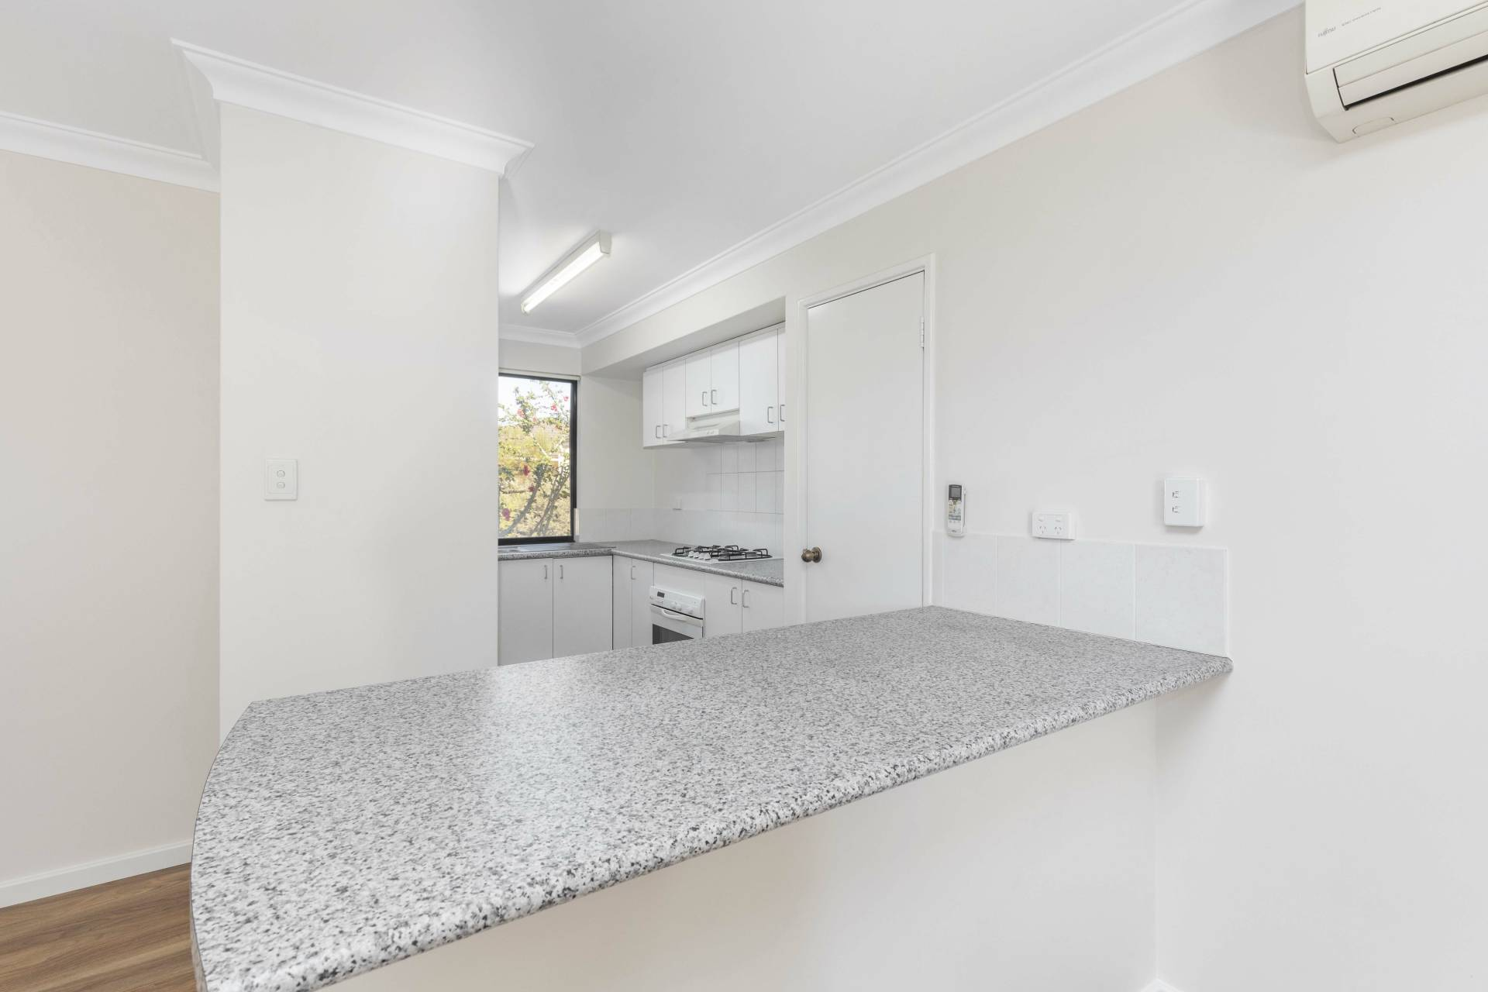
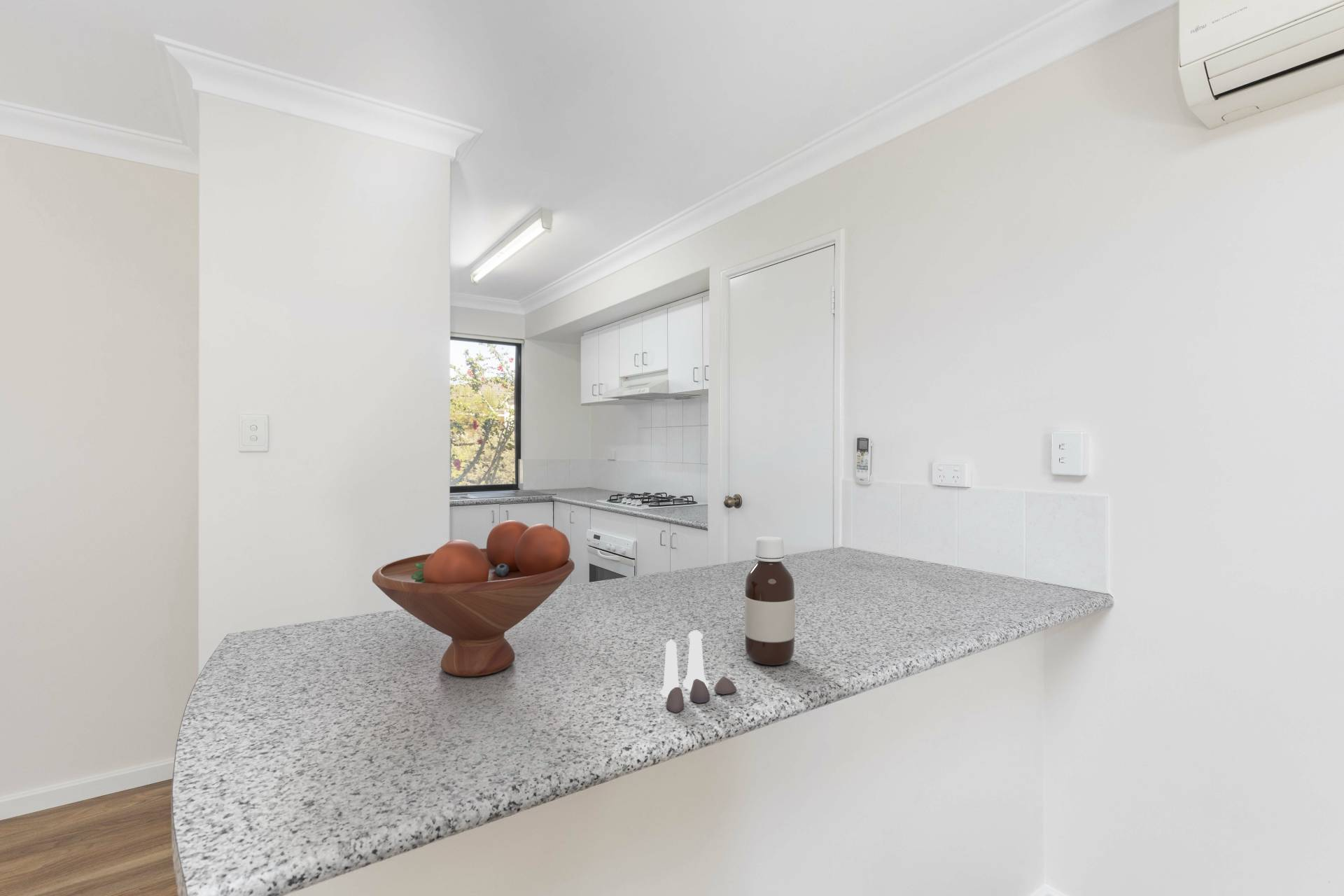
+ fruit bowl (478, 595)
+ salt and pepper shaker set (694, 665)
+ bottle (769, 598)
